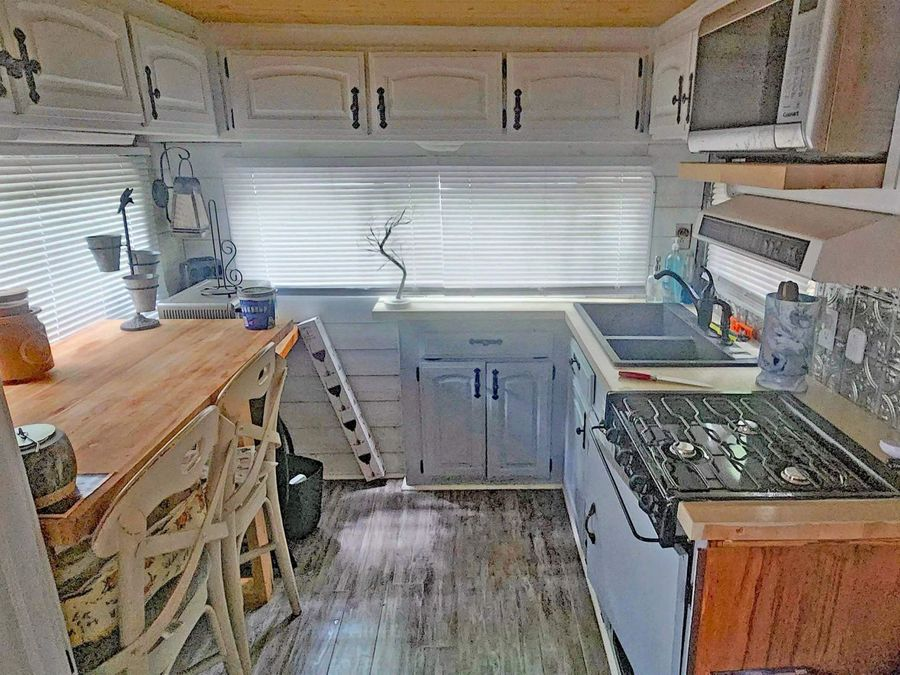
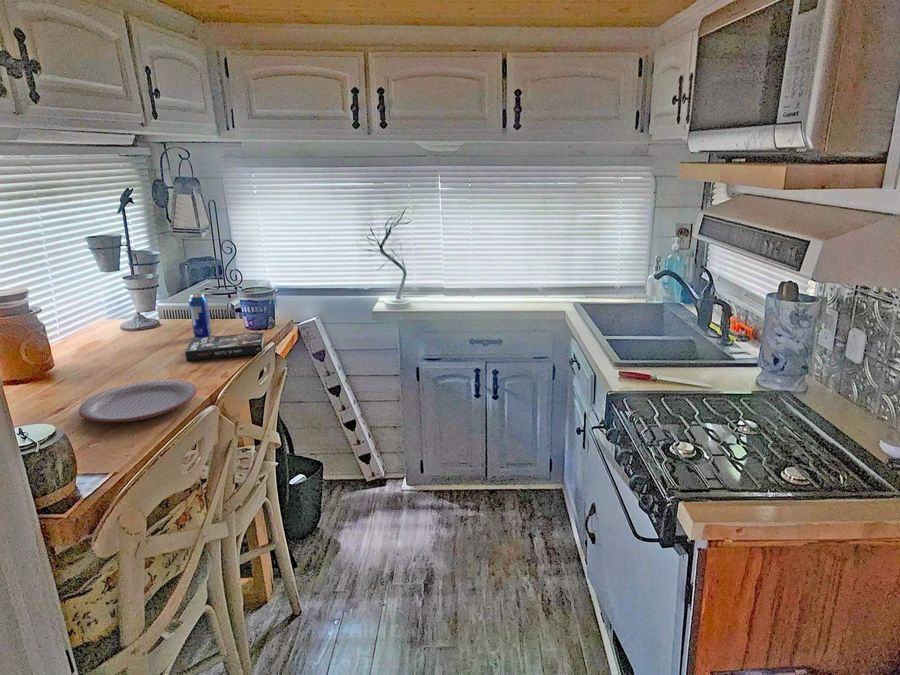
+ book (226, 345)
+ plate (140, 402)
+ beverage can (200, 316)
